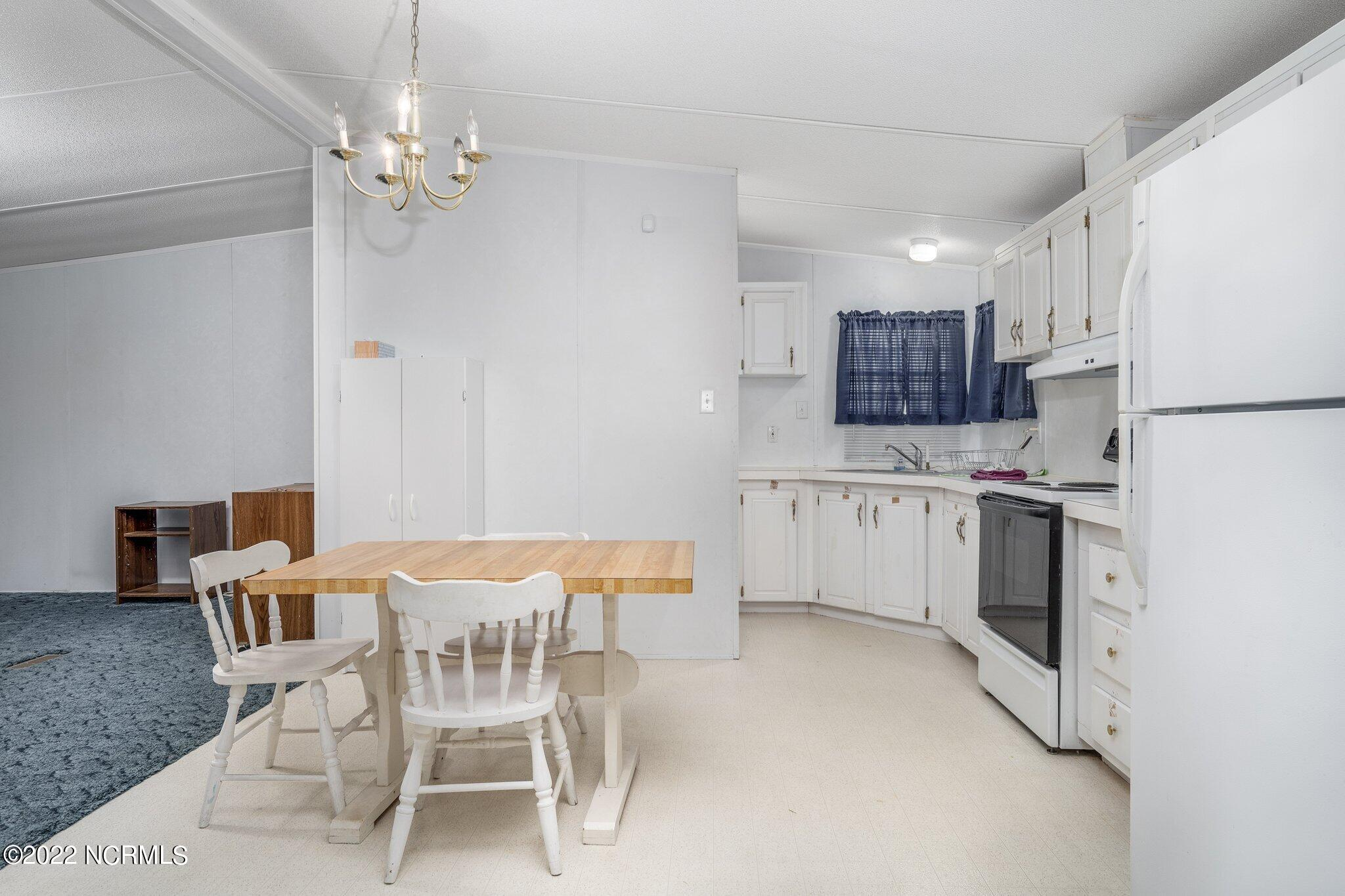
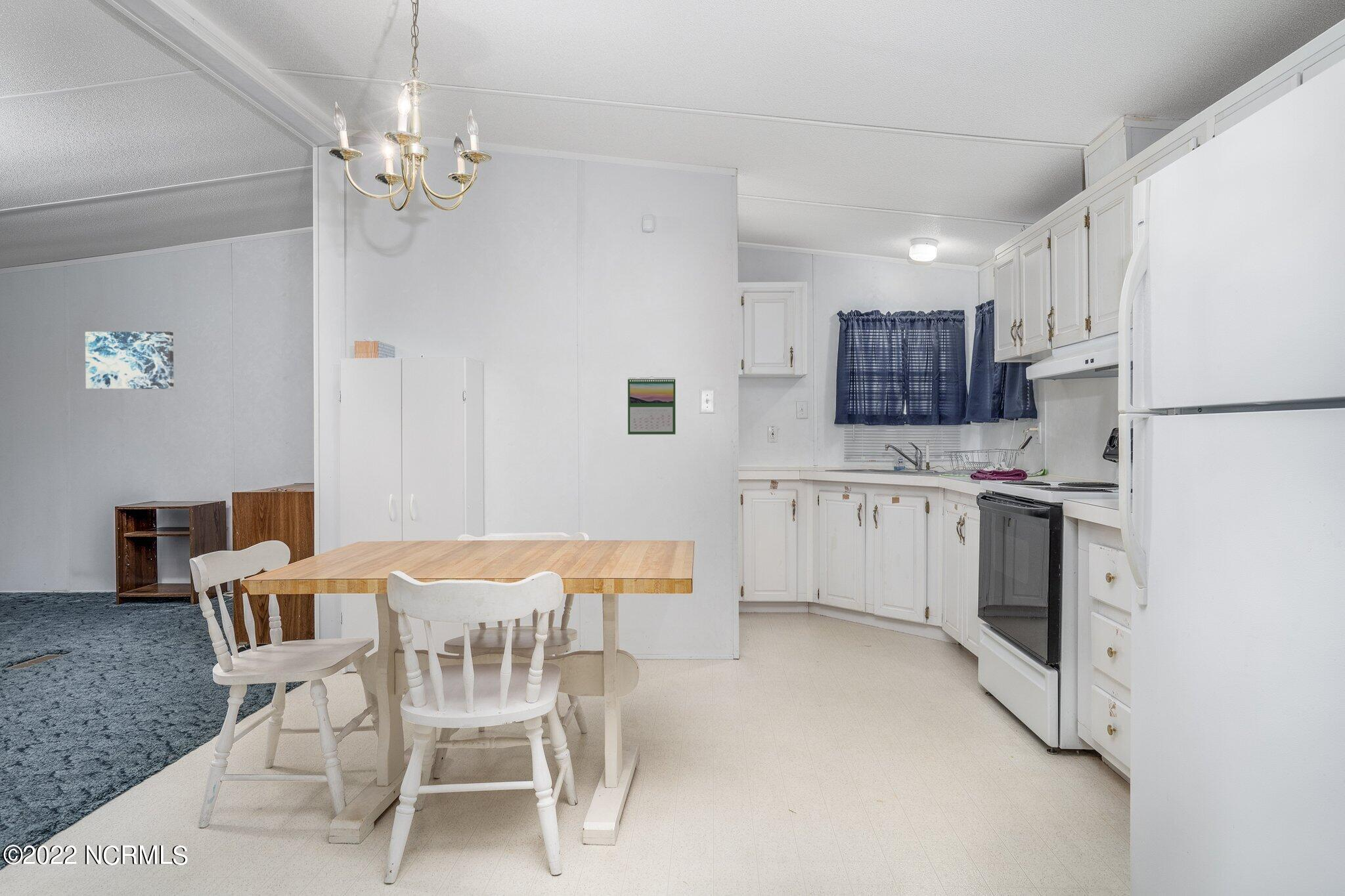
+ wall art (129, 360)
+ calendar (651, 405)
